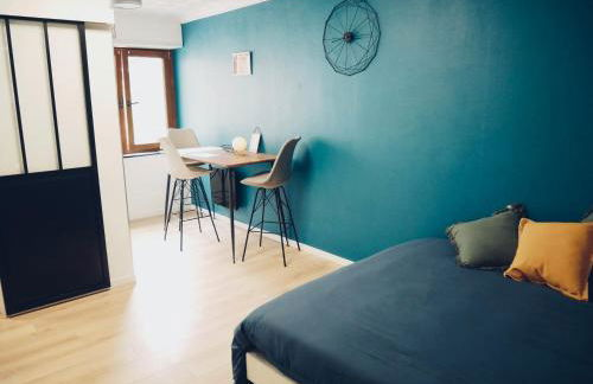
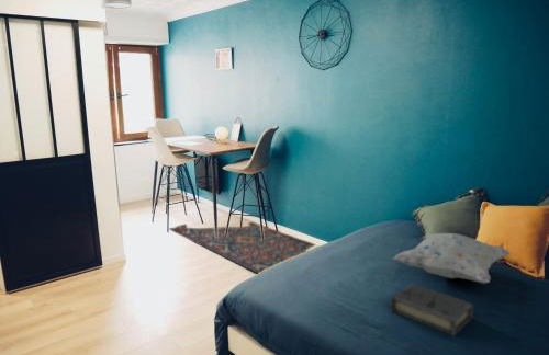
+ decorative pillow (452, 254)
+ rug (269, 249)
+ book (430, 307)
